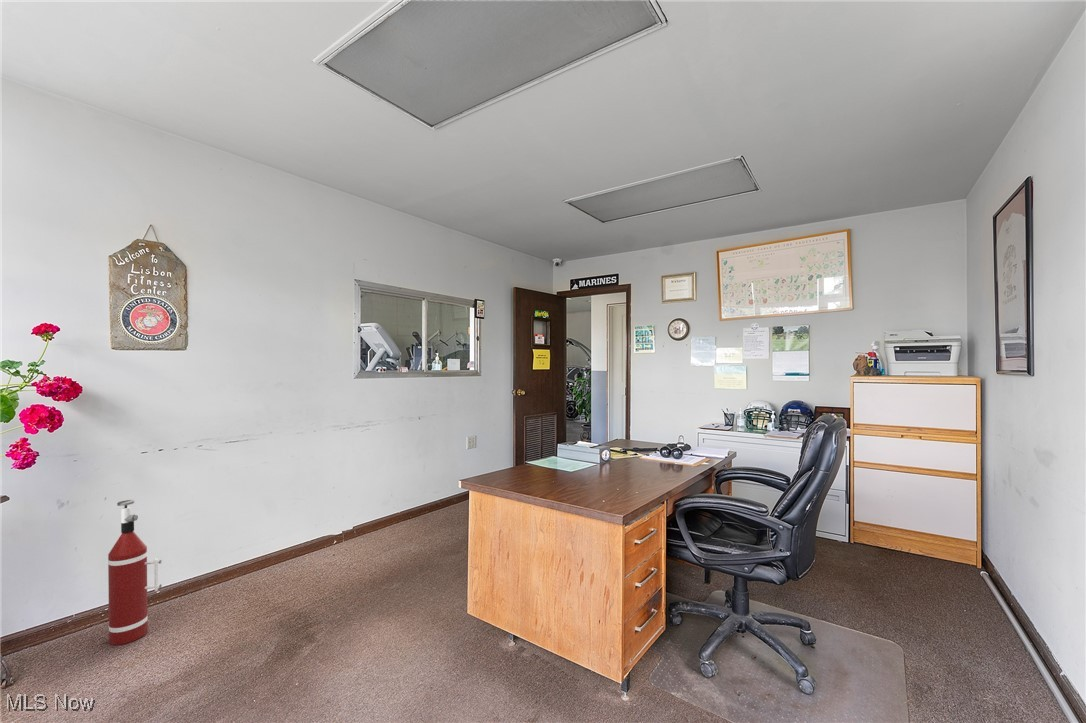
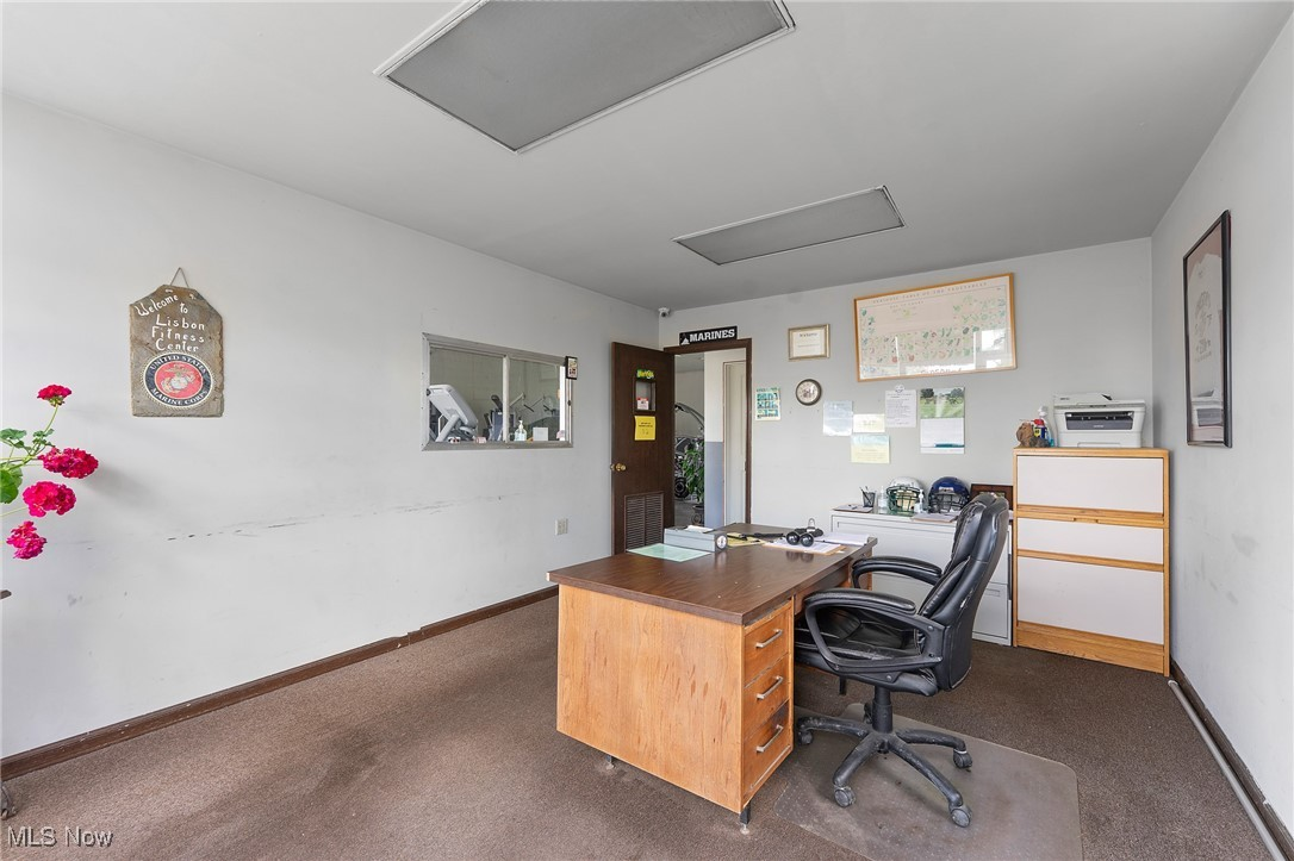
- fire extinguisher (135, 568)
